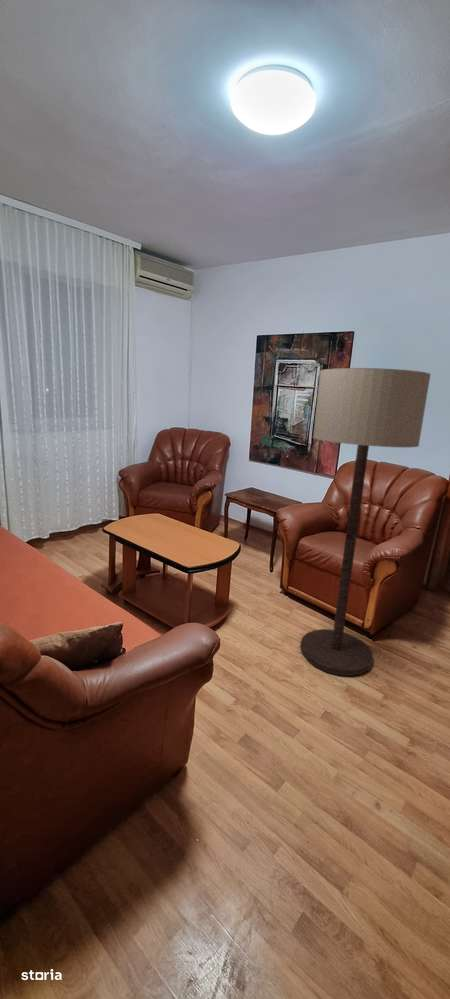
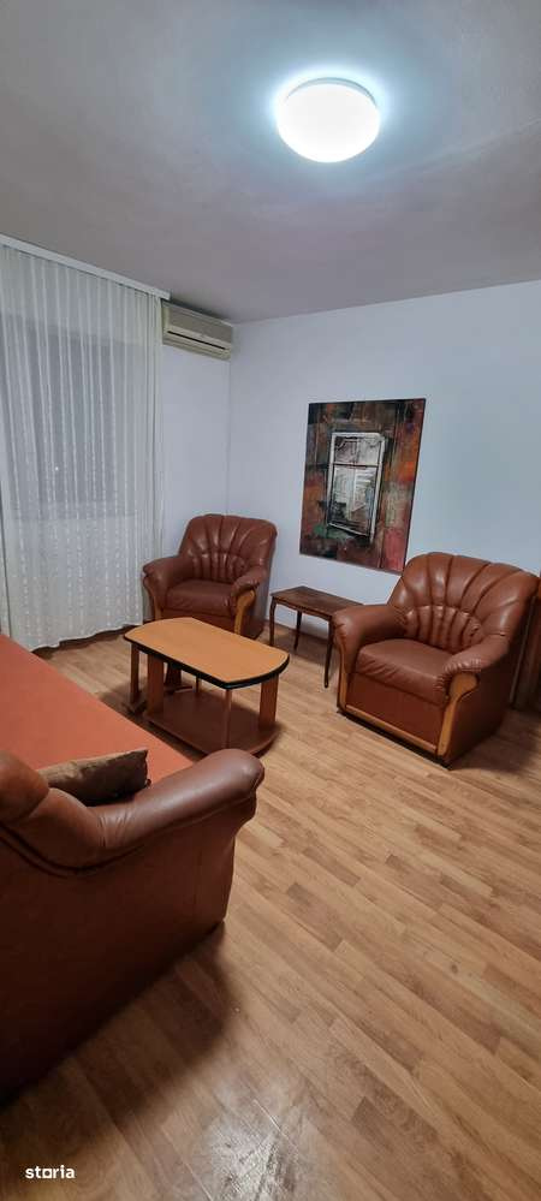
- floor lamp (352, 524)
